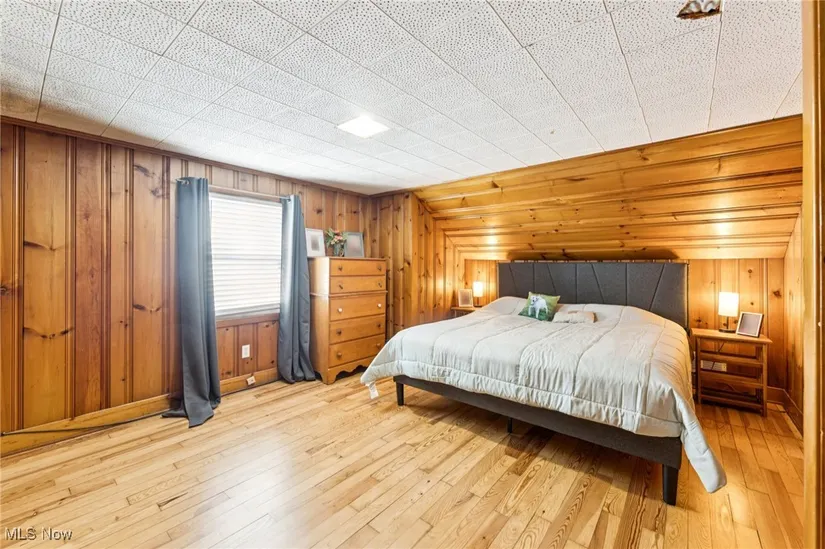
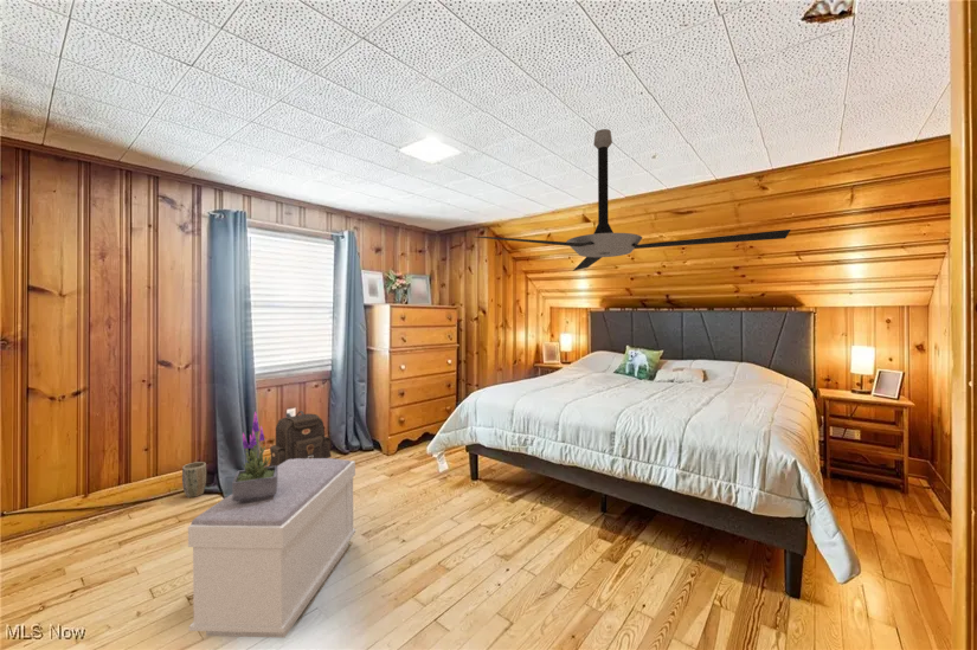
+ backpack (301, 439)
+ ceiling fan (606, 194)
+ plant pot (194, 480)
+ potted plant (256, 452)
+ bench (287, 532)
